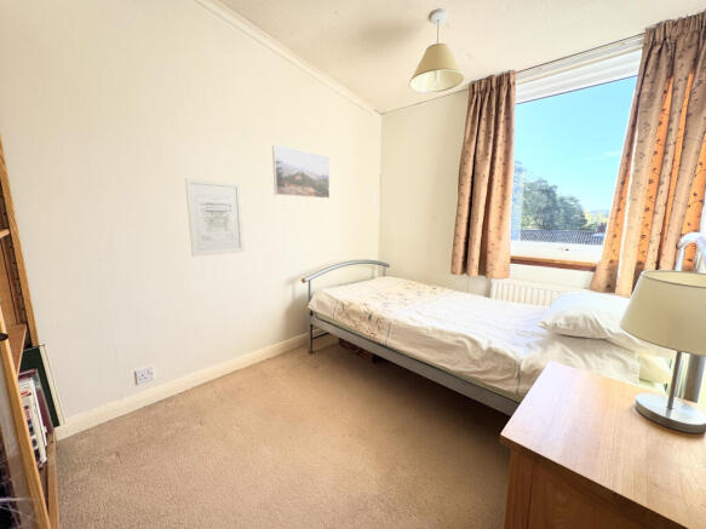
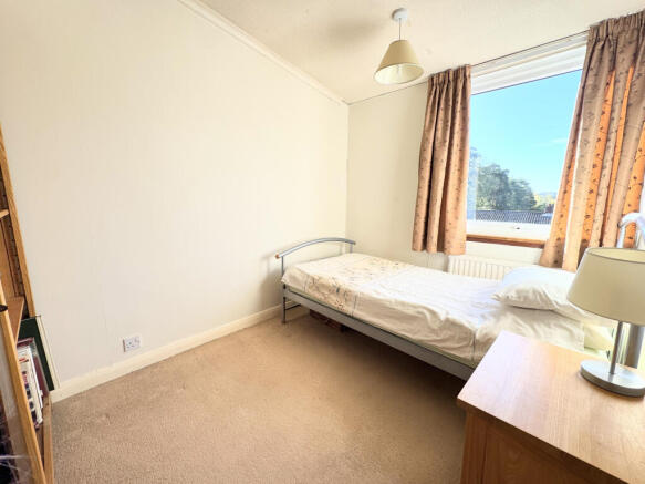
- wall art (217, 218)
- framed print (303, 174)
